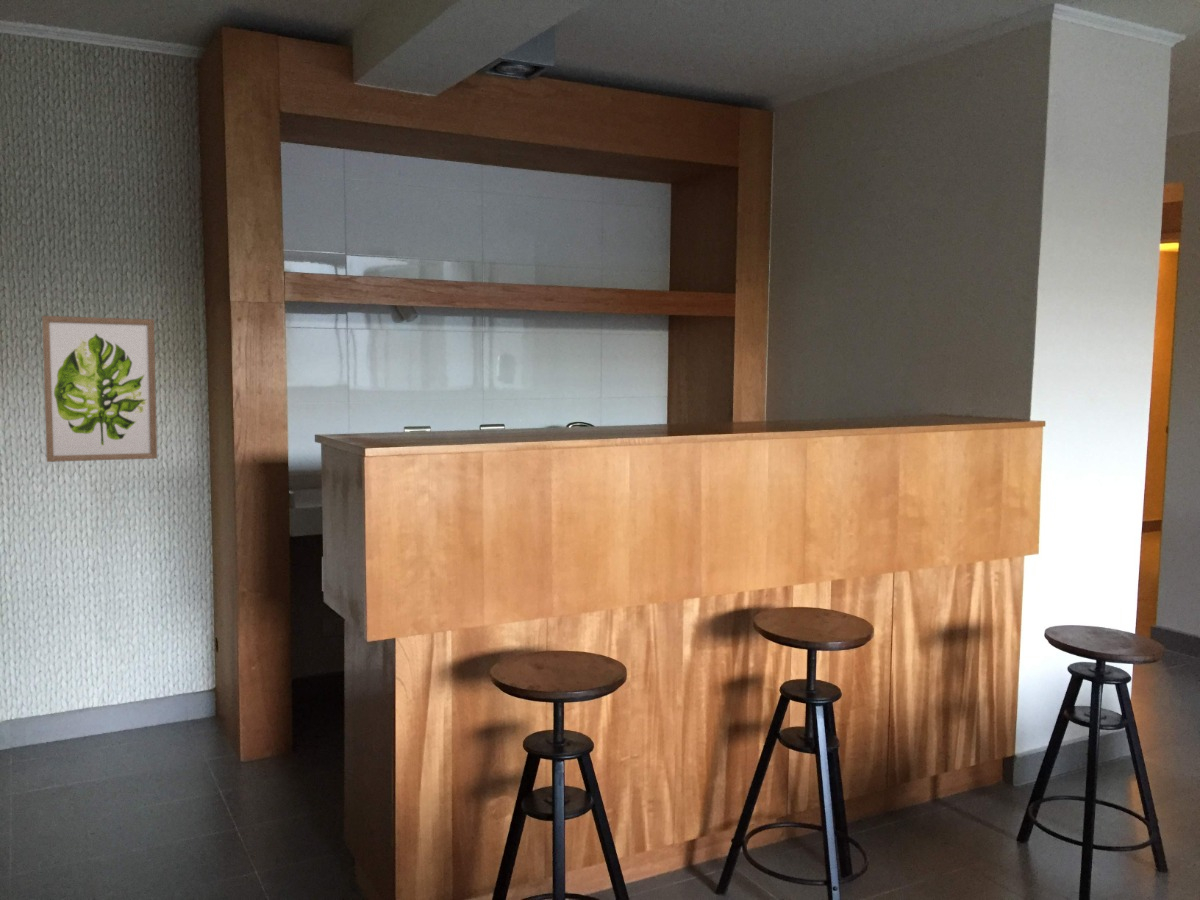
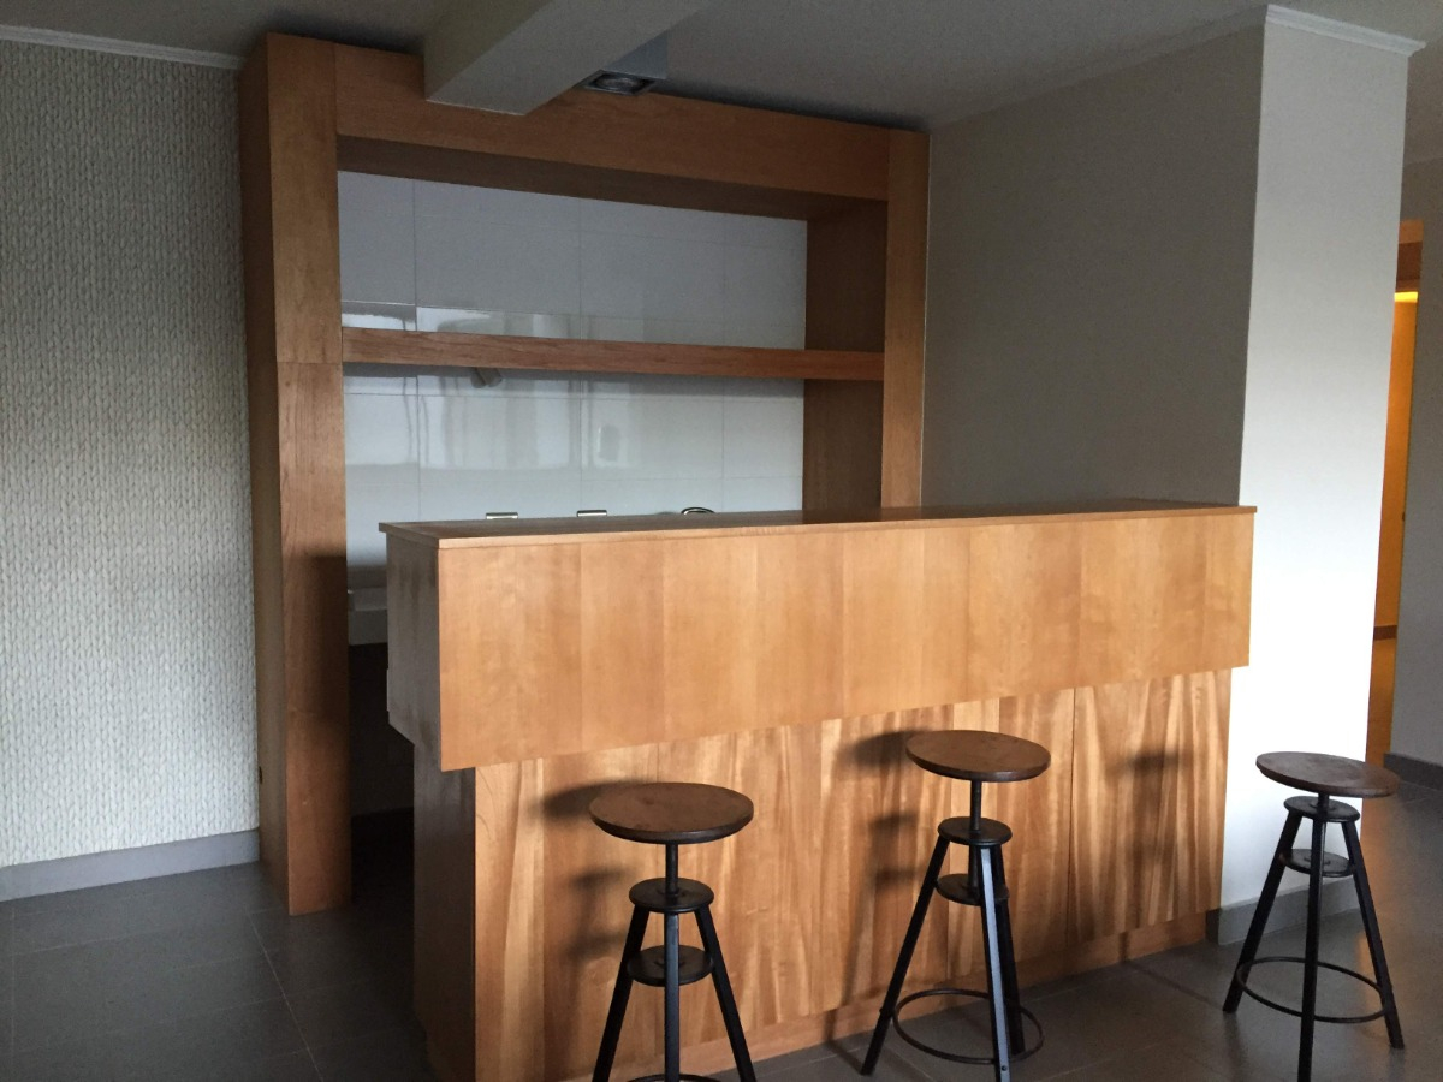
- wall art (101, 389)
